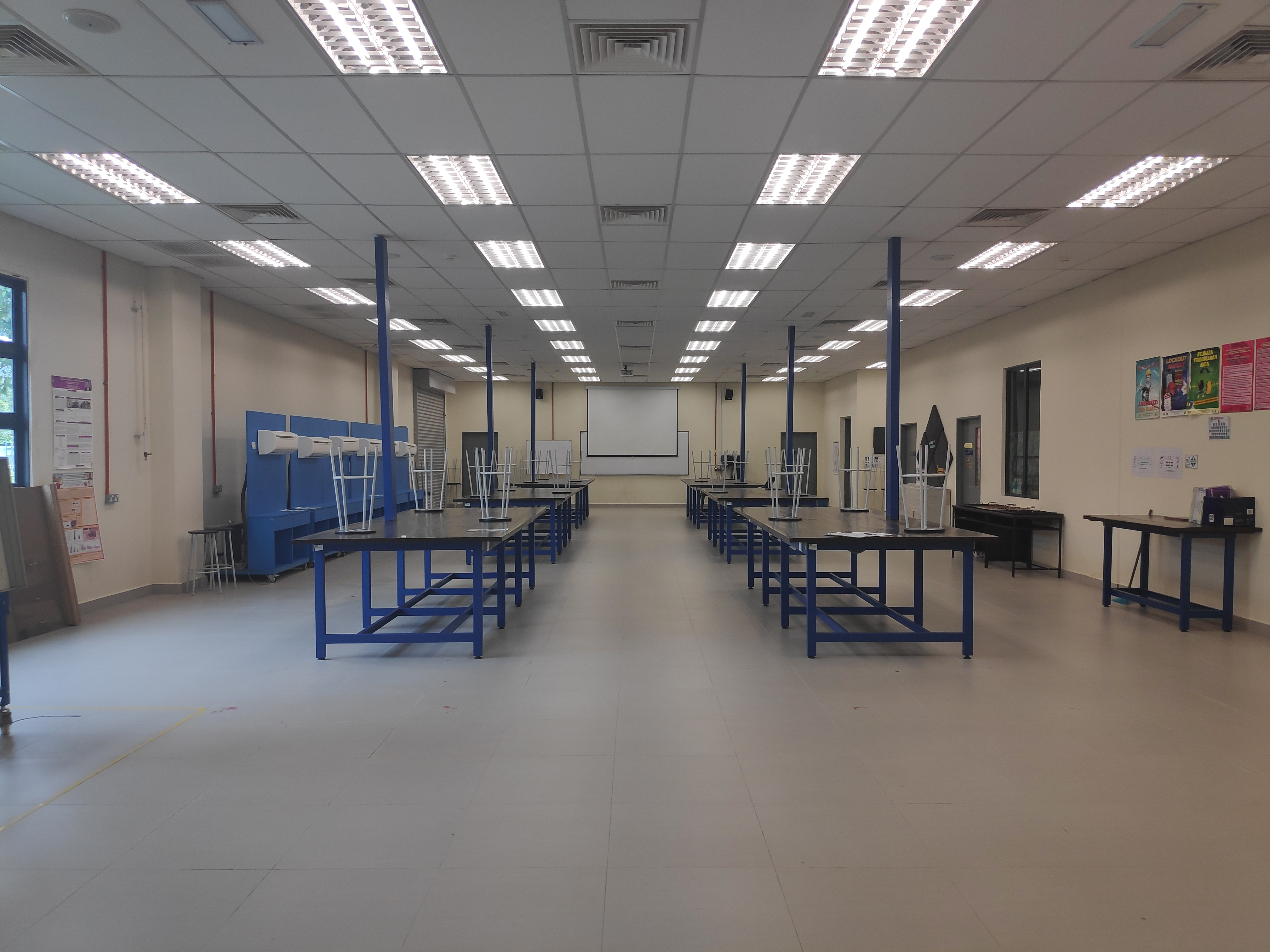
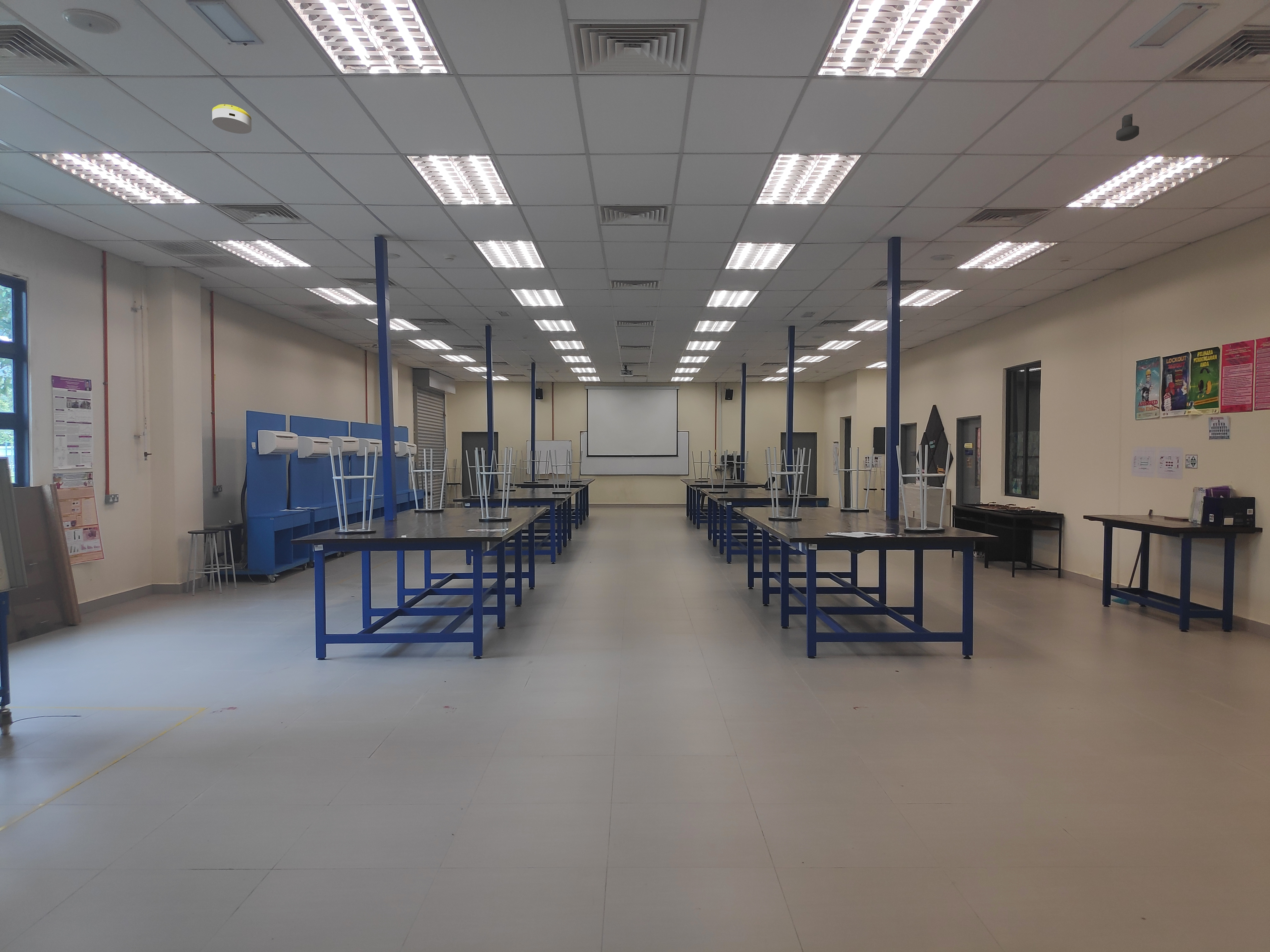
+ security camera (1128, 127)
+ smoke detector (232, 118)
